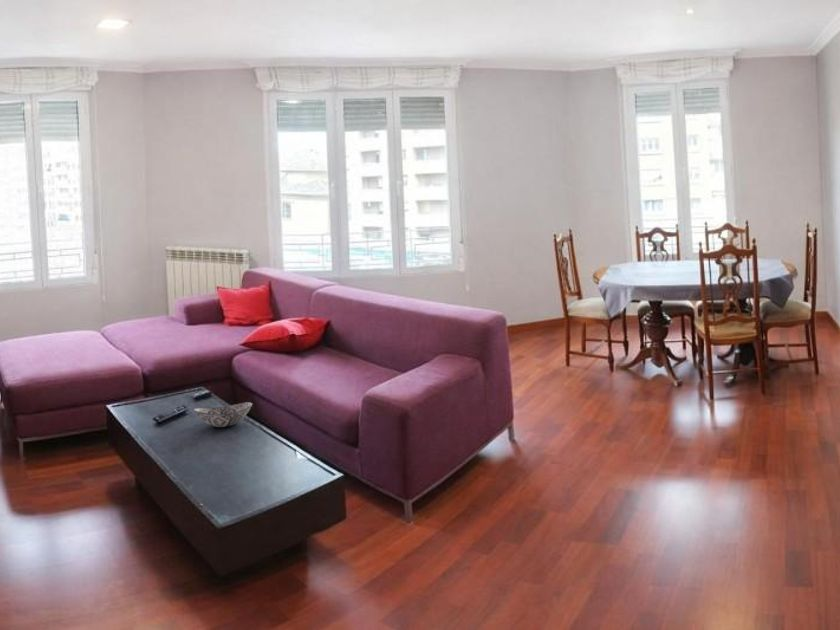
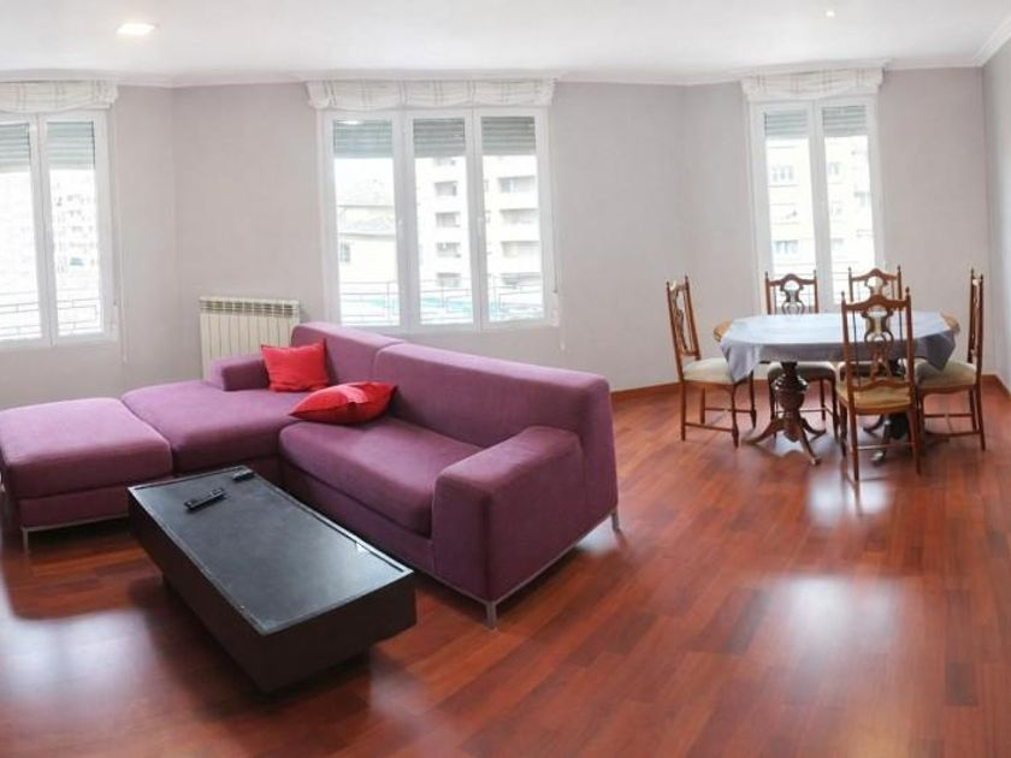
- decorative bowl (223, 415)
